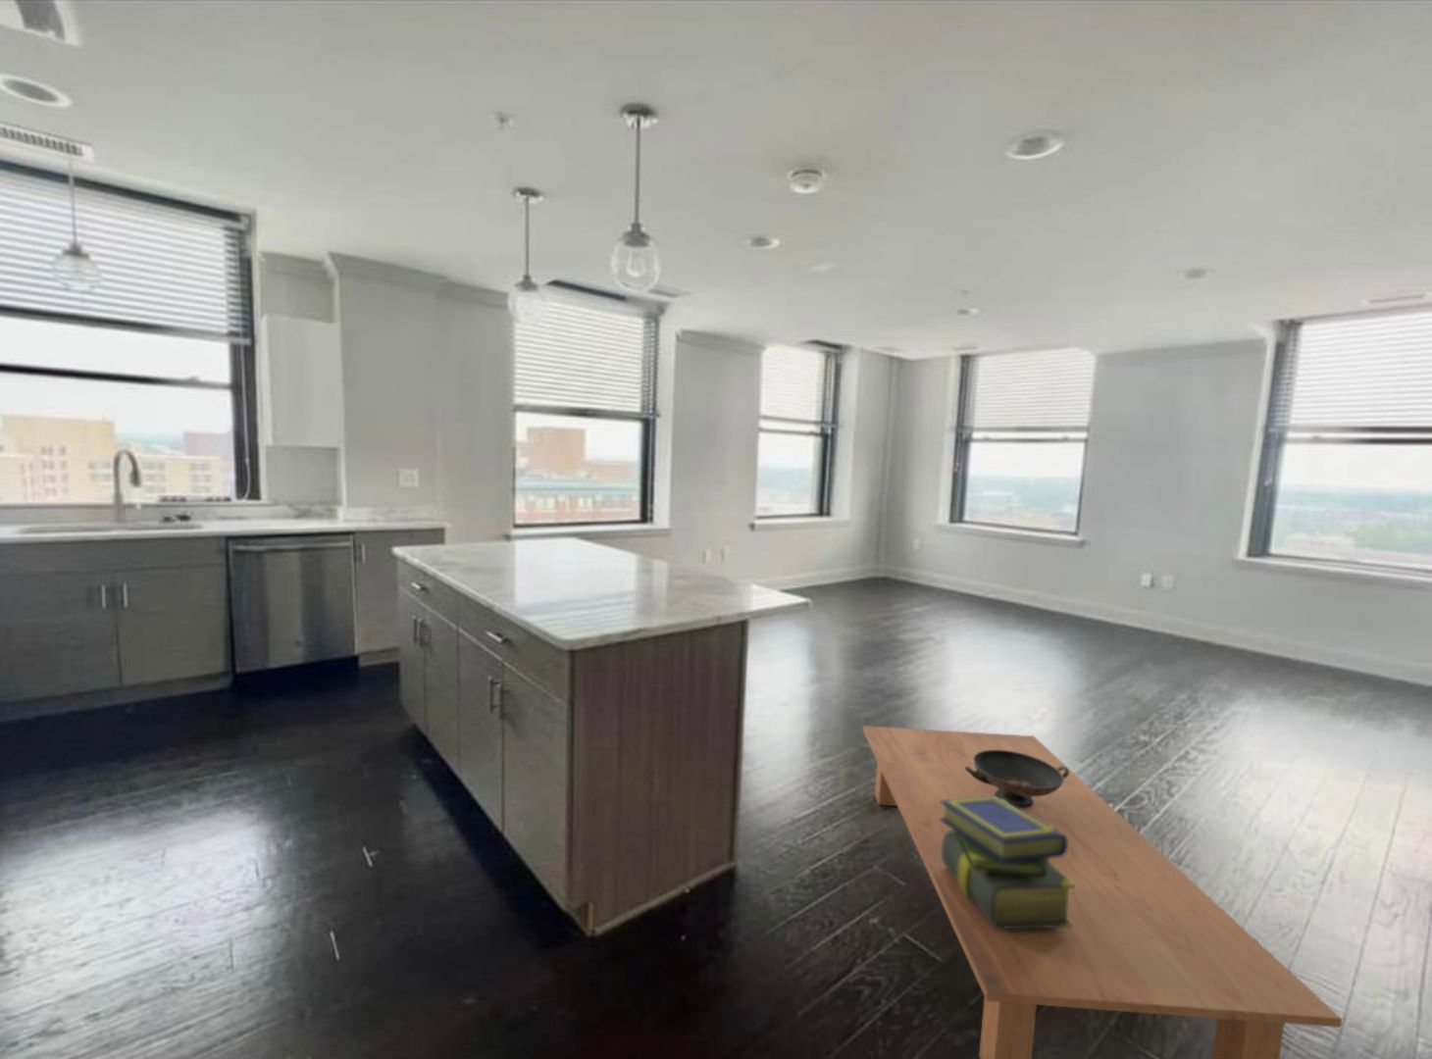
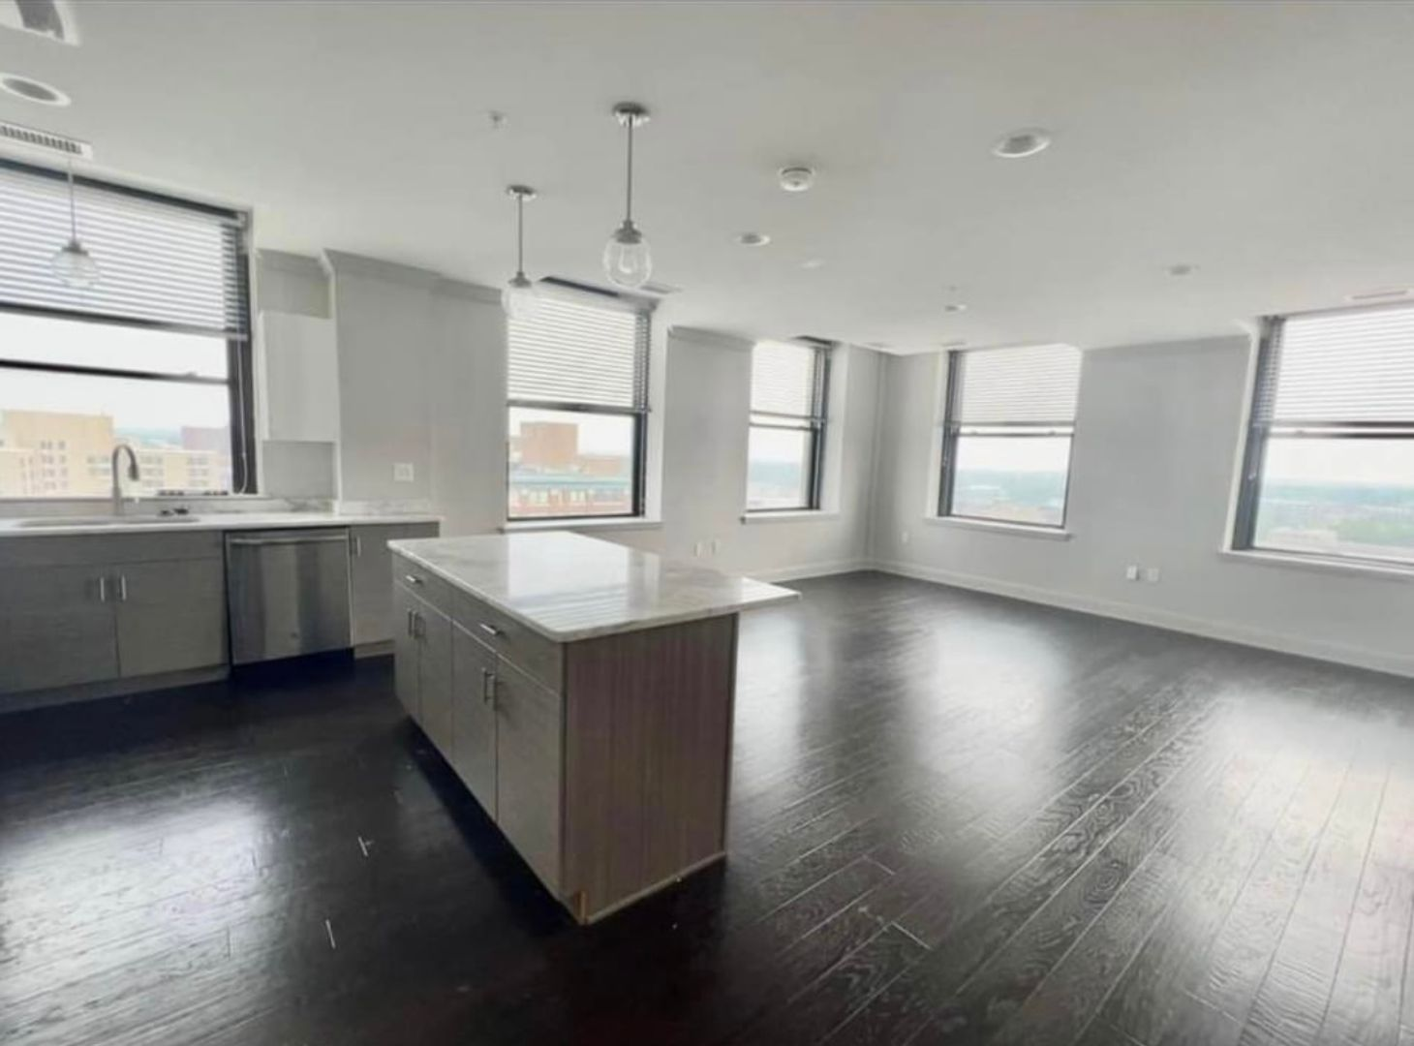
- stack of books (998, 853)
- decorative bowl (1016, 782)
- coffee table (1048, 862)
